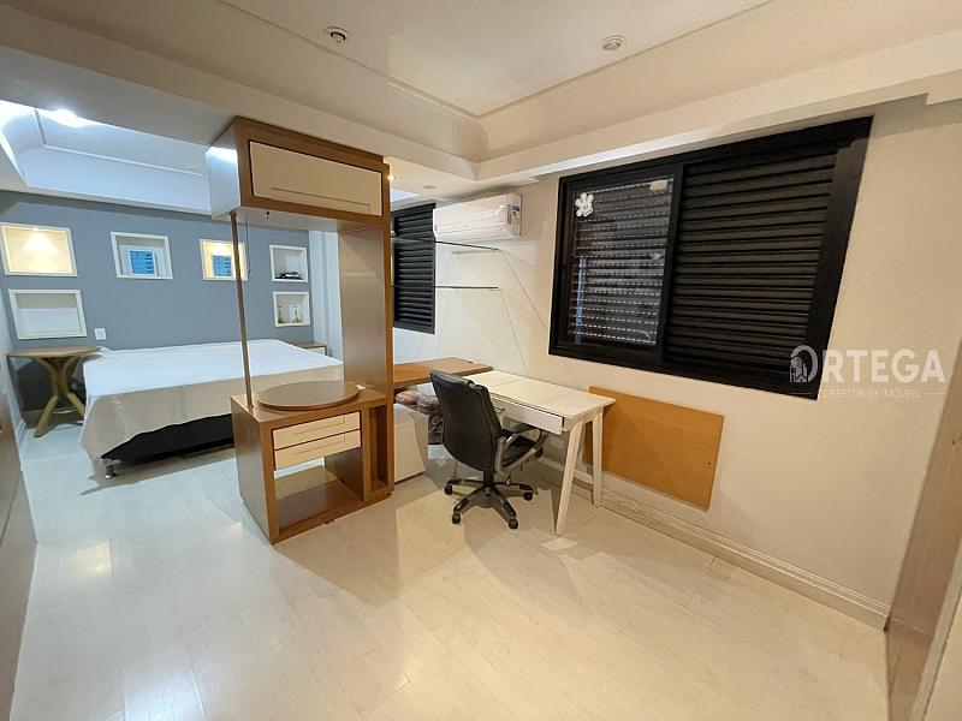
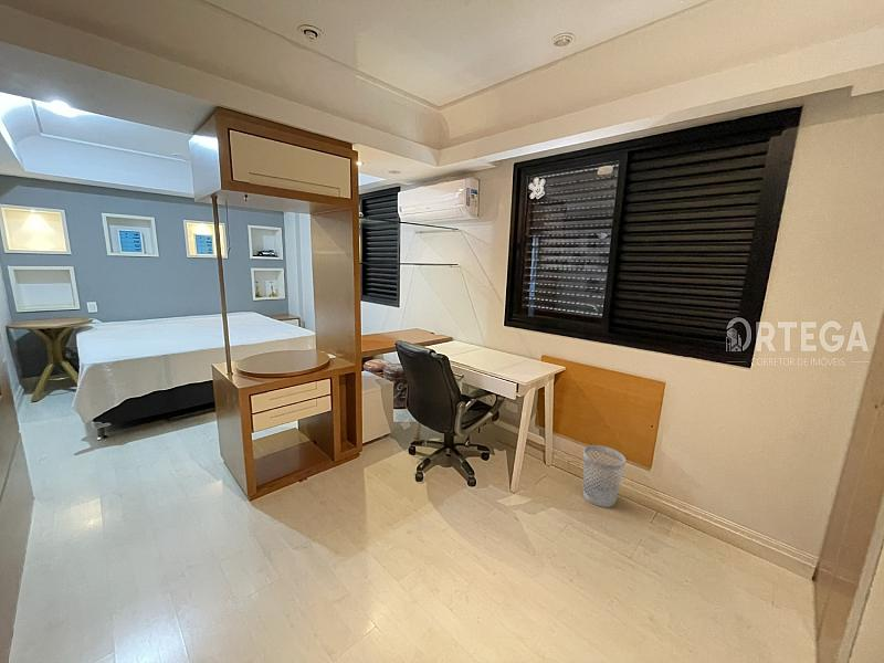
+ wastebasket (601, 476)
